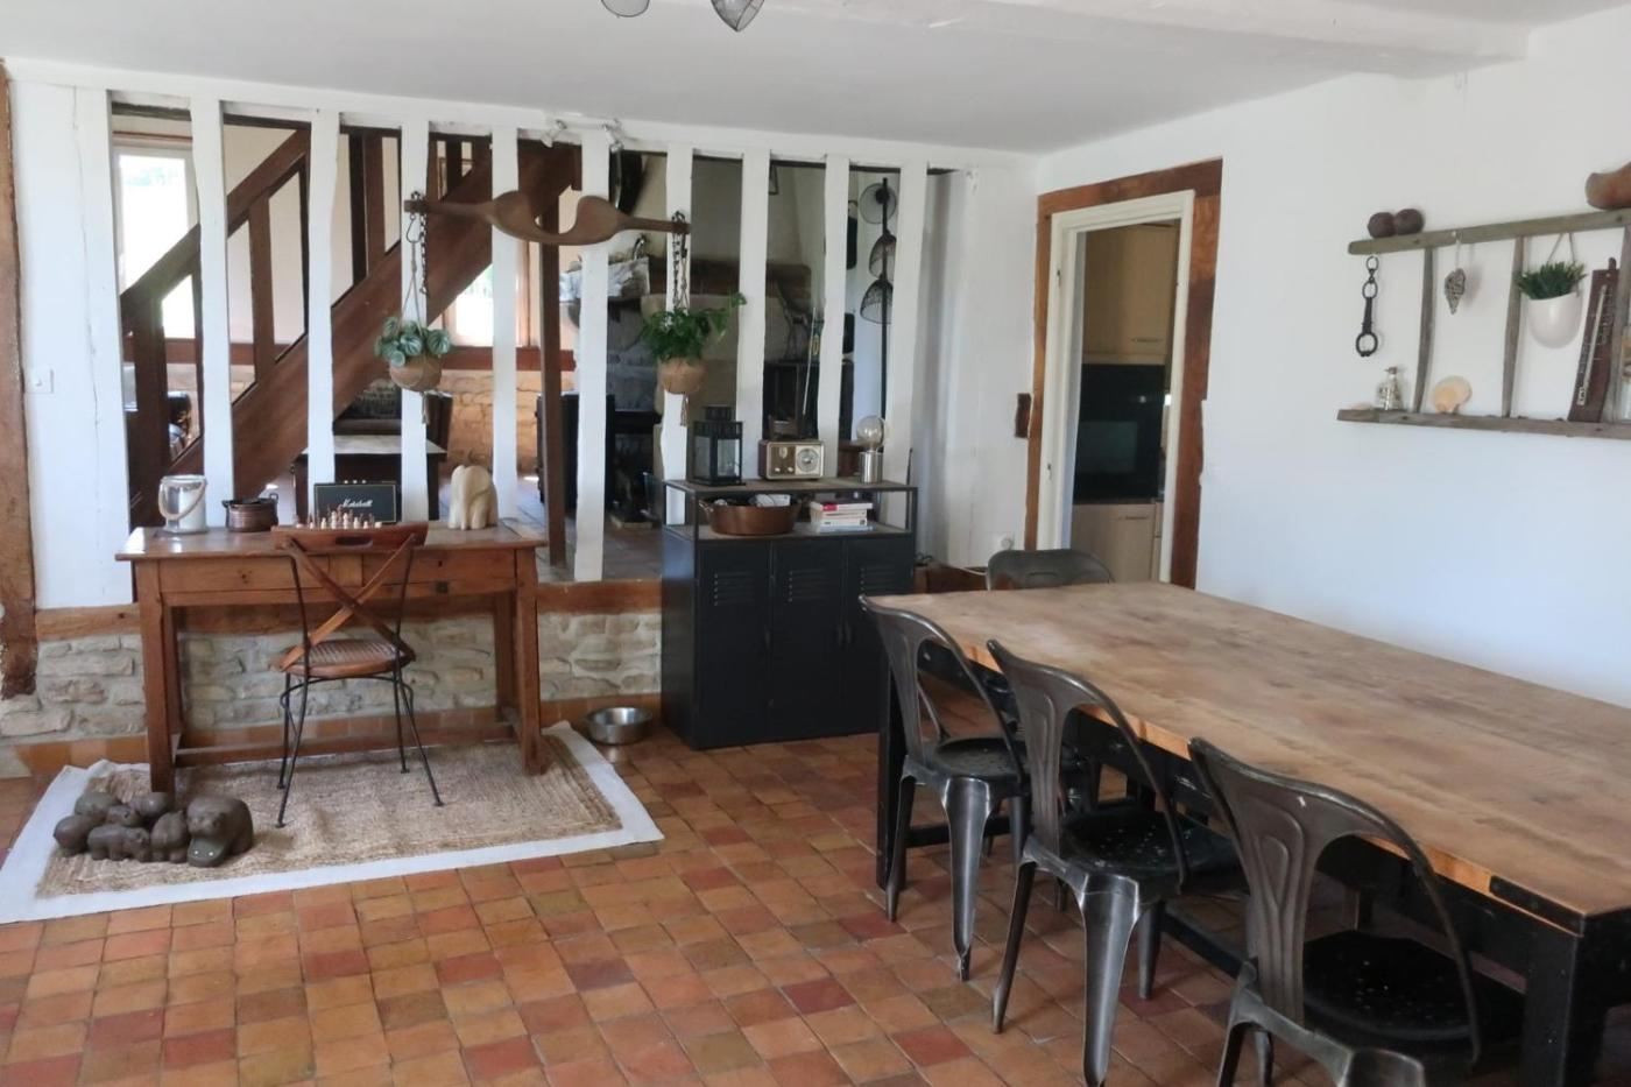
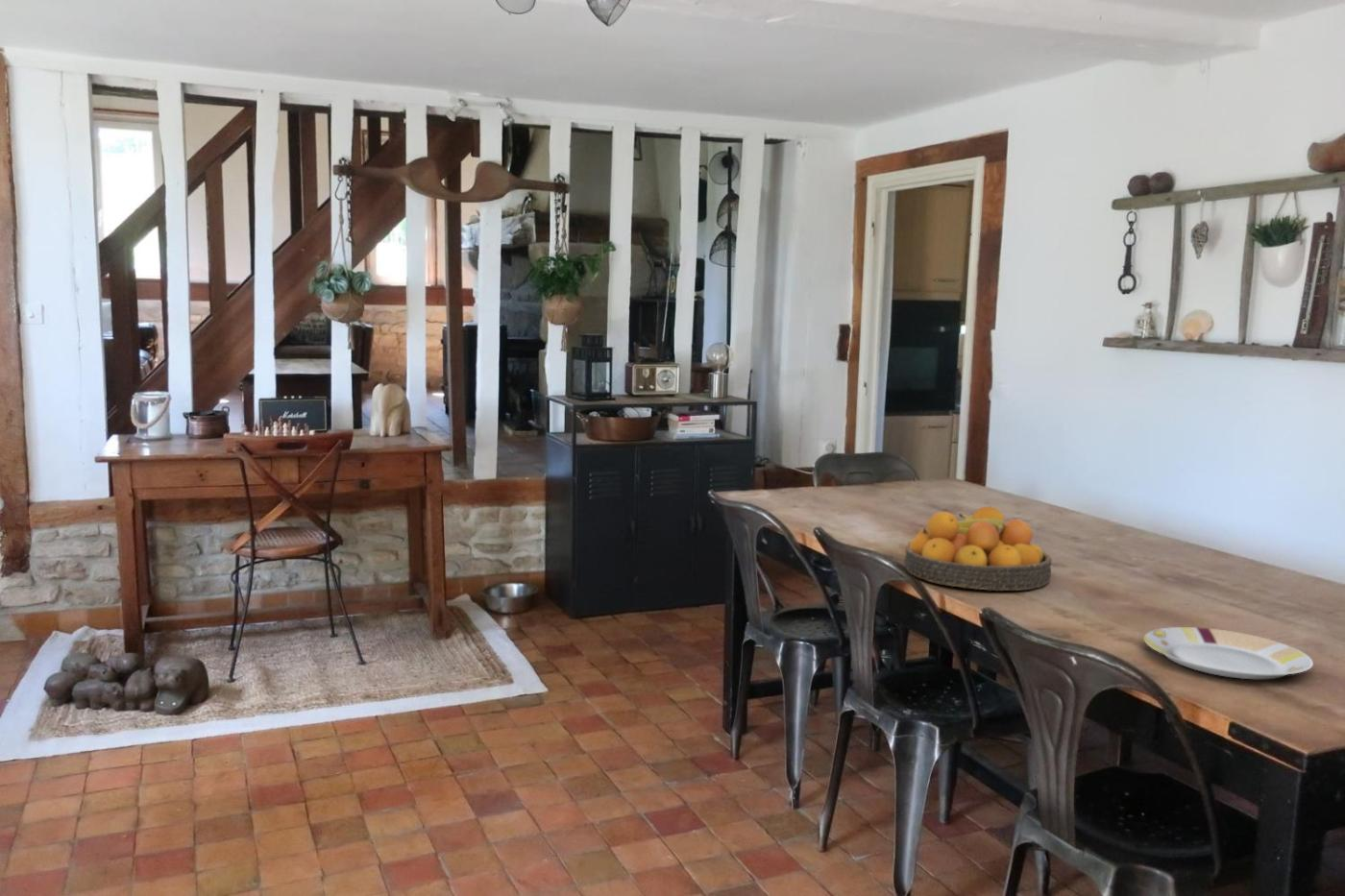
+ fruit bowl (977, 542)
+ plate (1225, 654)
